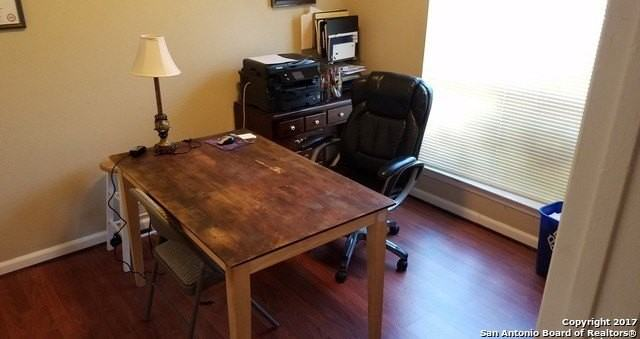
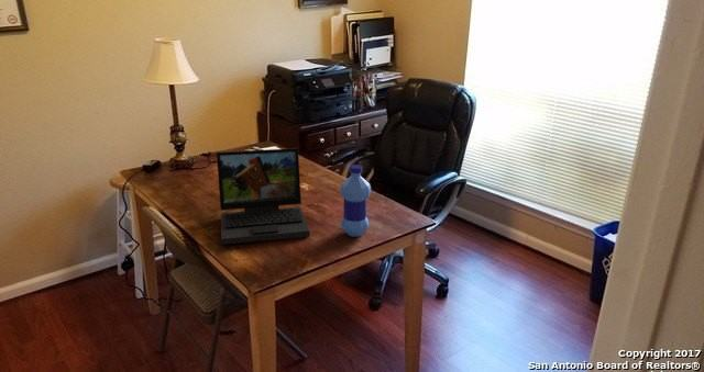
+ laptop (262, 192)
+ water bottle (355, 201)
